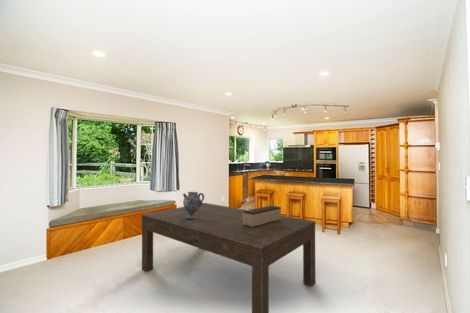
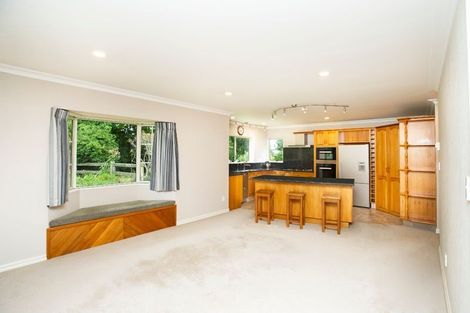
- decorative box (262, 215)
- ceramic jug (192, 205)
- dining table (223, 246)
